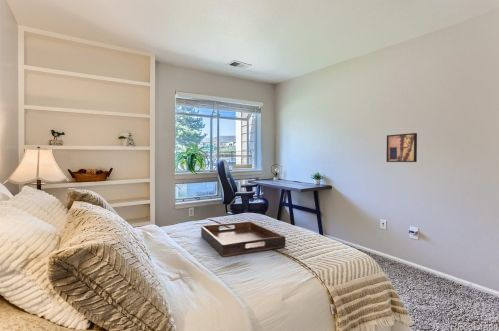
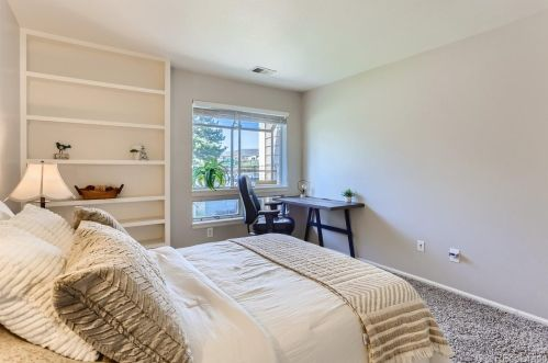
- wall art (401, 148)
- serving tray (239, 235)
